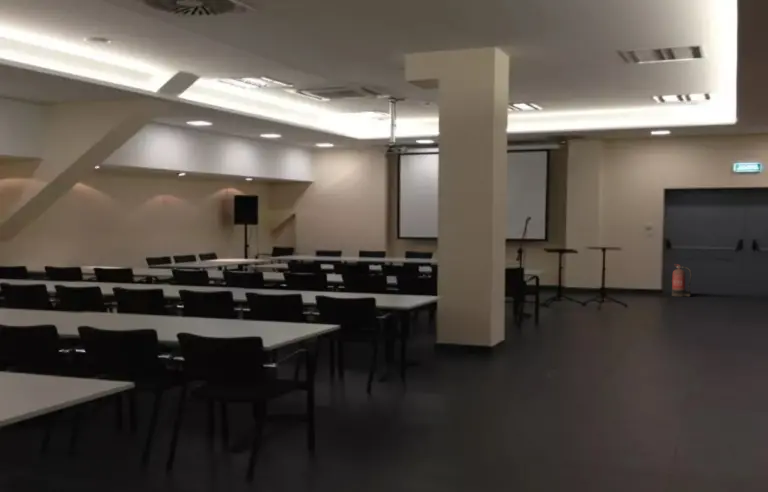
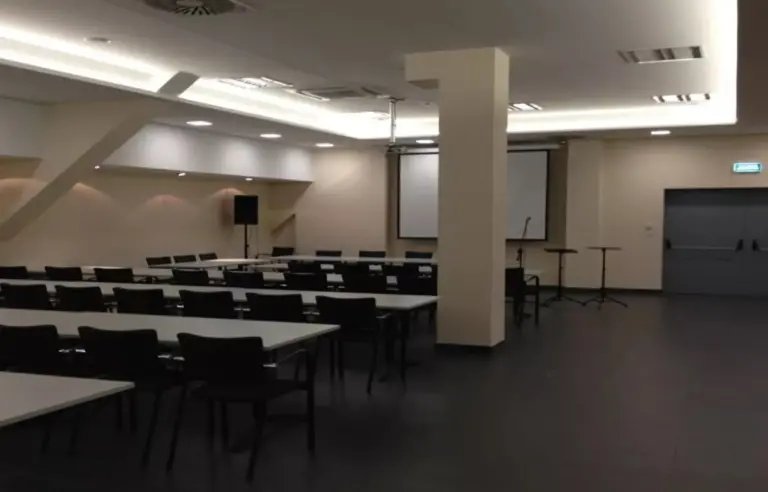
- fire extinguisher (681, 280)
